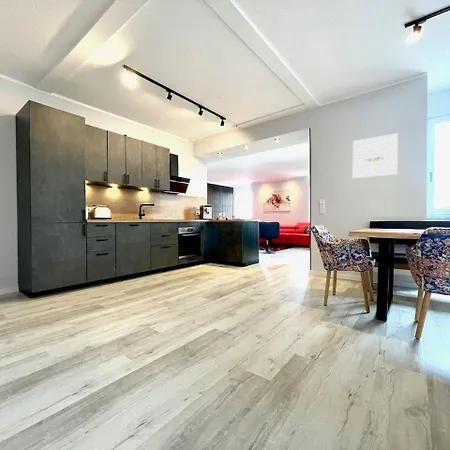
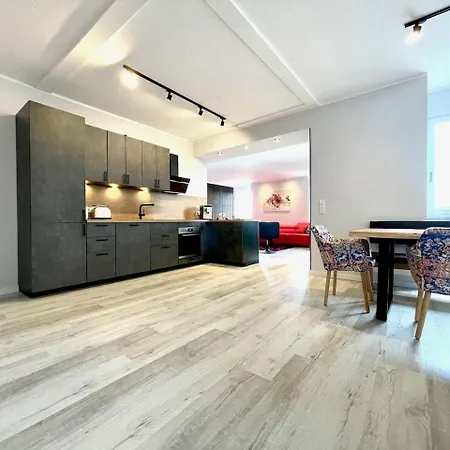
- wall art (374, 156)
